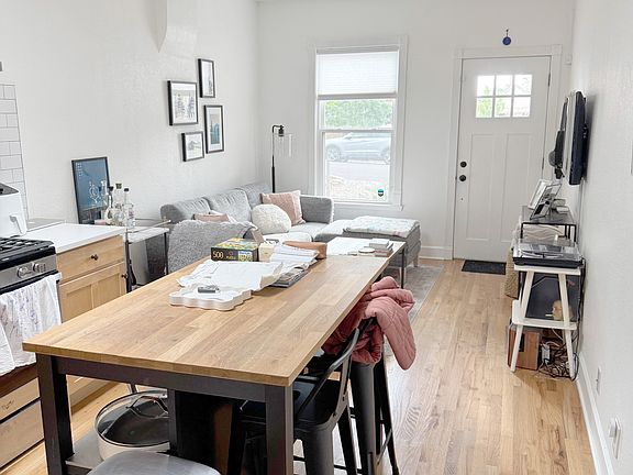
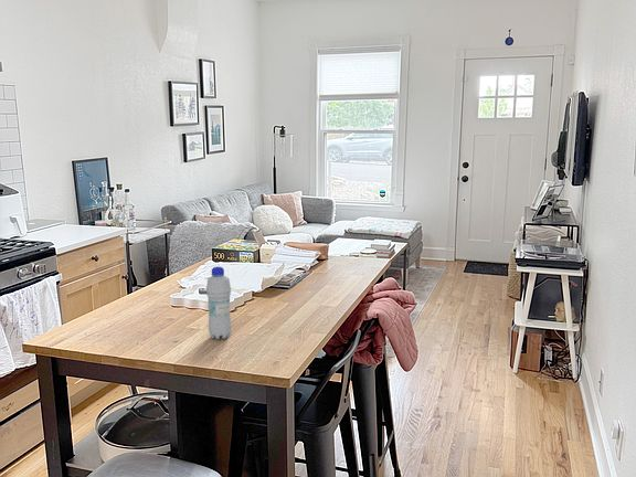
+ bottle (219, 301)
